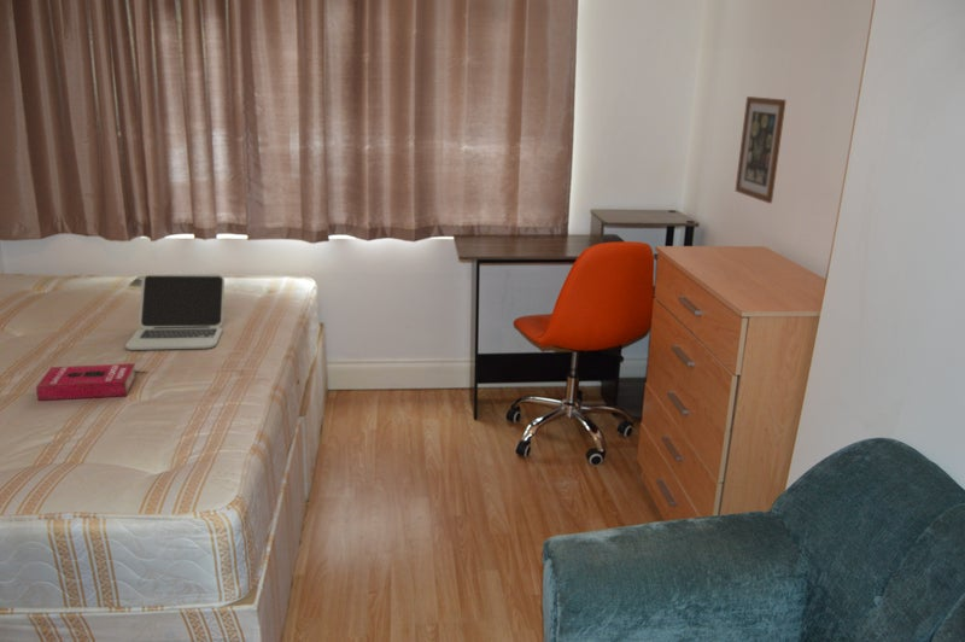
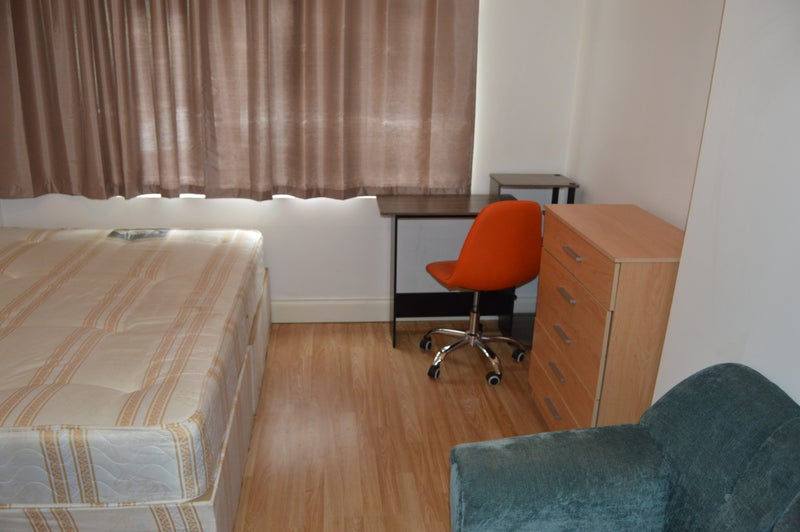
- laptop (176, 309)
- book (88, 381)
- wall art (759, 147)
